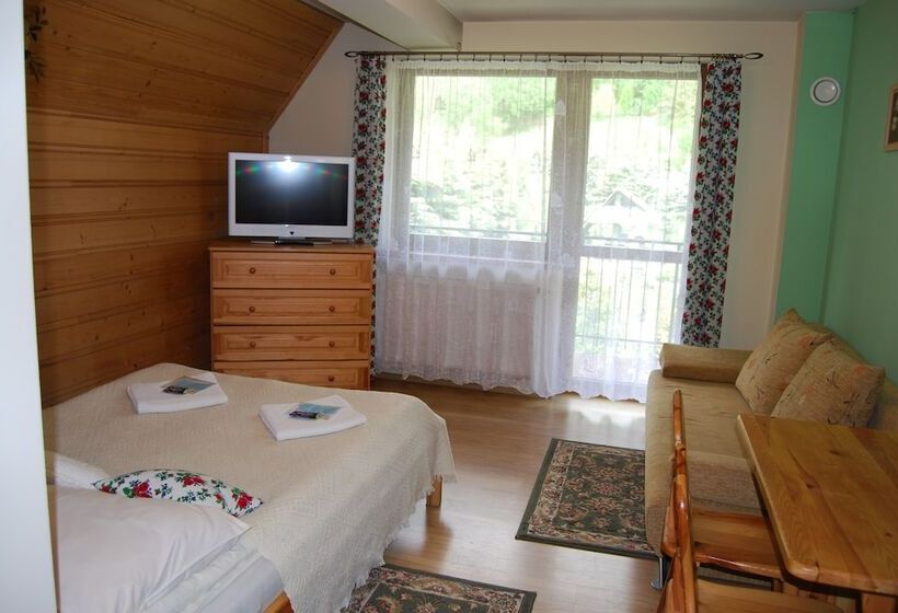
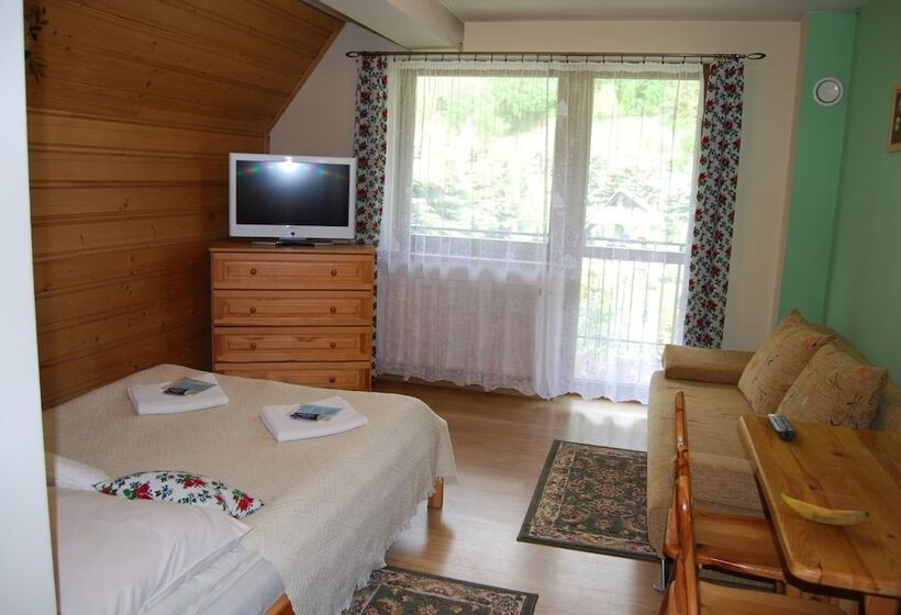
+ remote control (780, 425)
+ banana (822, 508)
